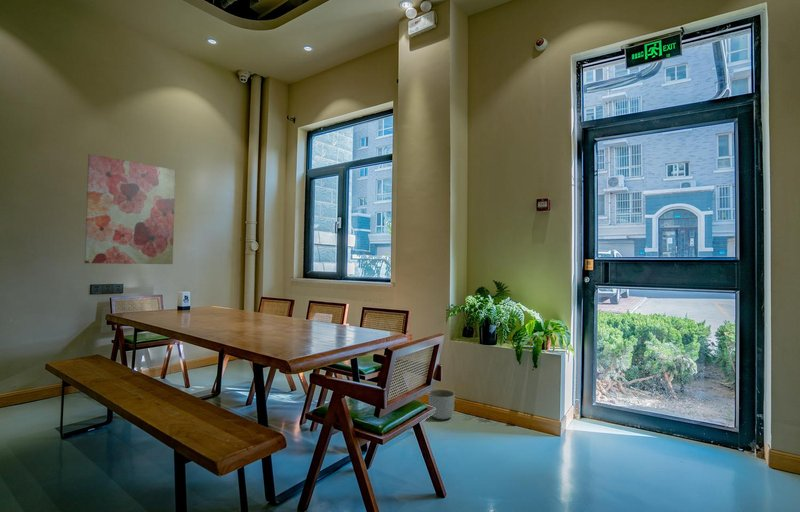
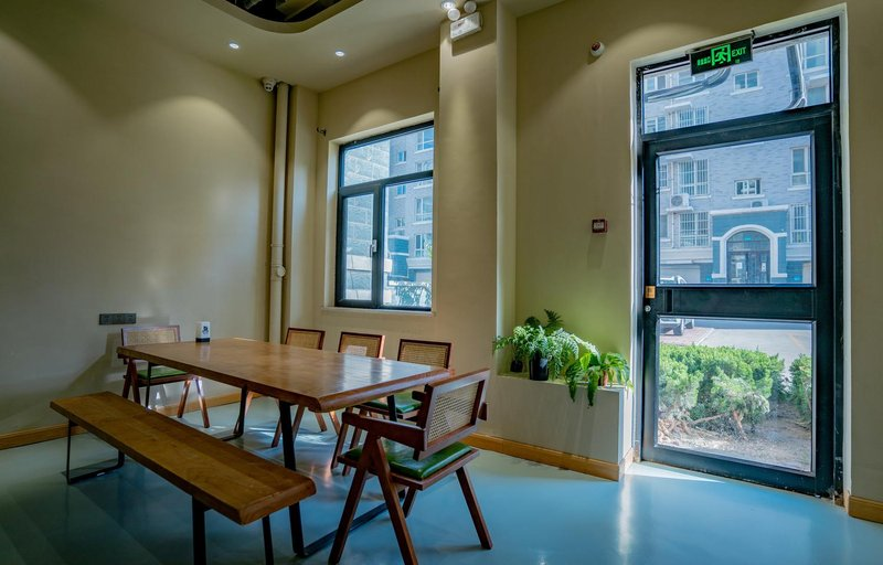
- wall art (133, 213)
- planter (441, 404)
